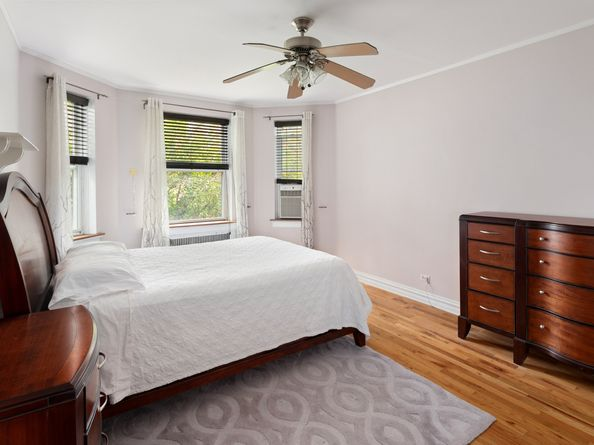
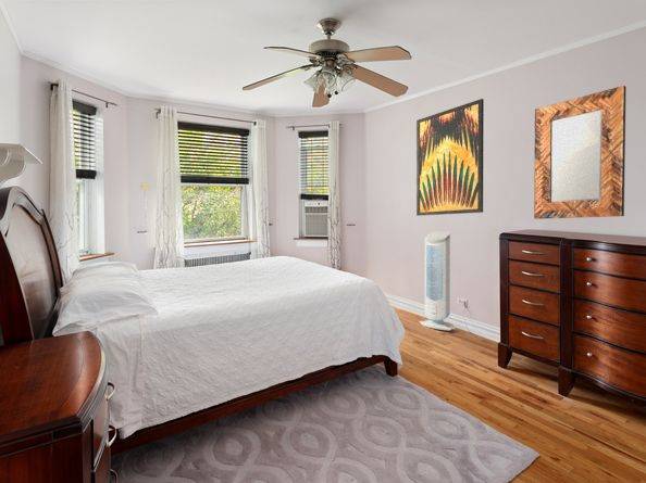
+ home mirror (575, 157)
+ air purifier (437, 278)
+ wall art (447, 162)
